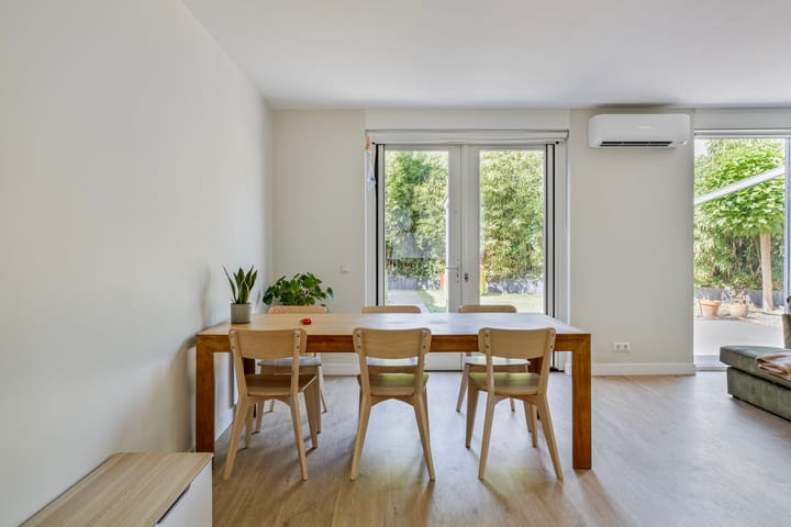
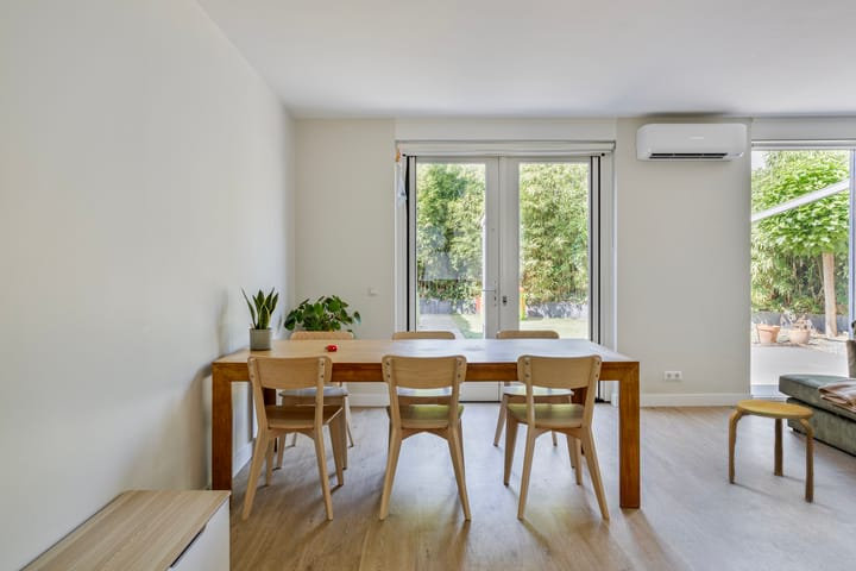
+ stool (774, 445)
